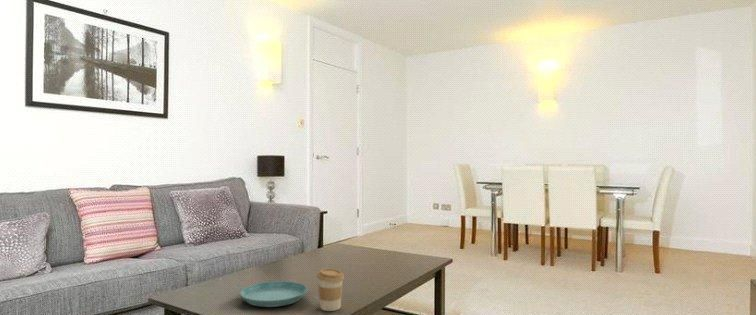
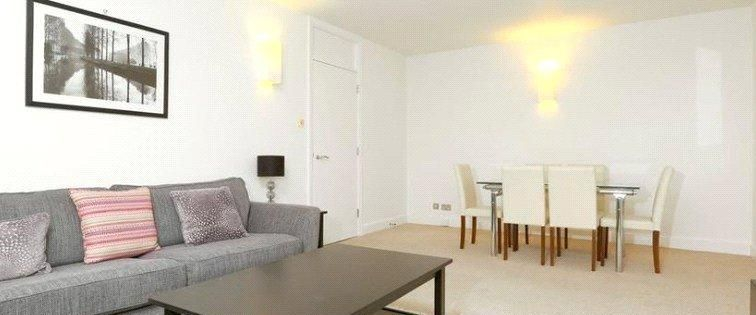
- saucer (274, 294)
- coffee cup (330, 288)
